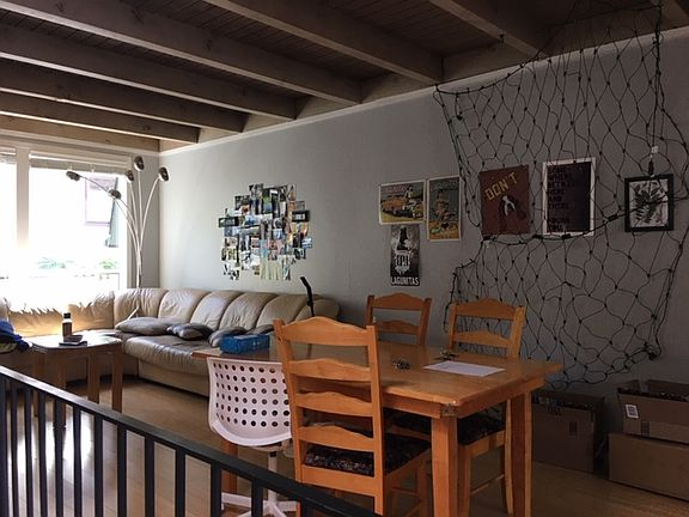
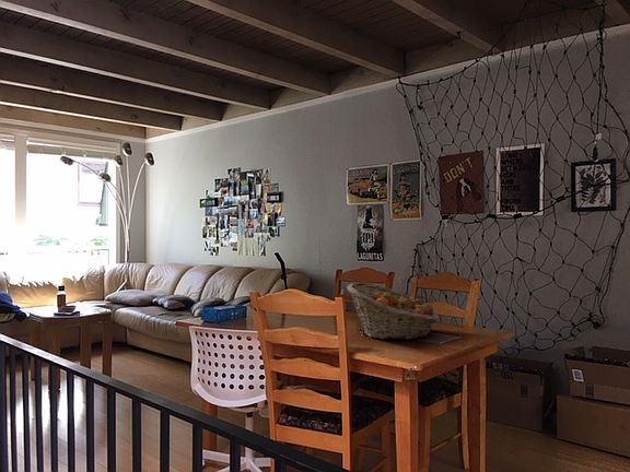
+ fruit basket (392, 308)
